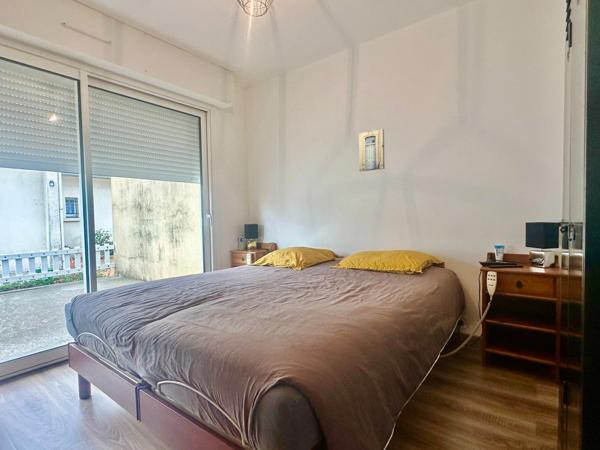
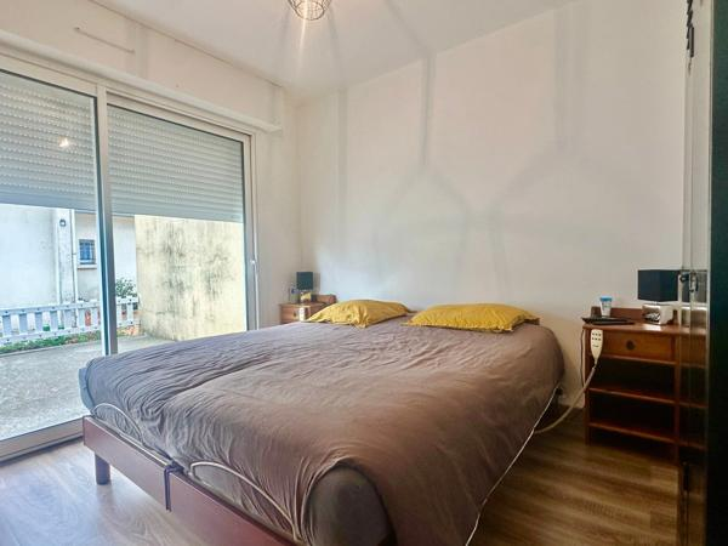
- wall art (371, 150)
